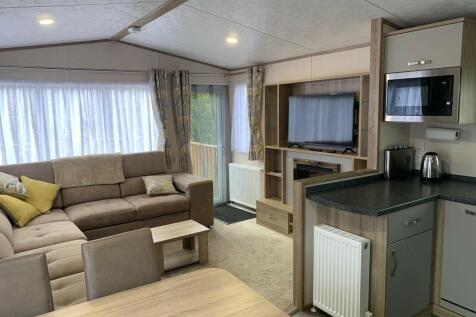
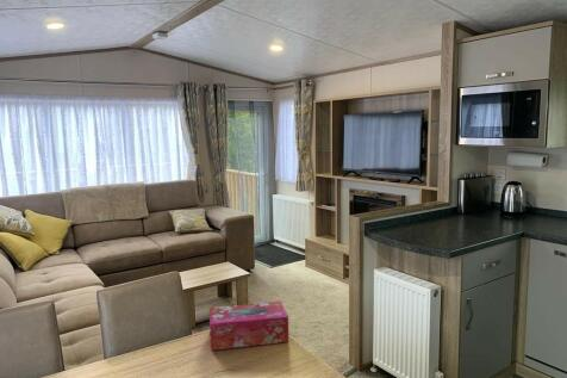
+ tissue box (248, 323)
